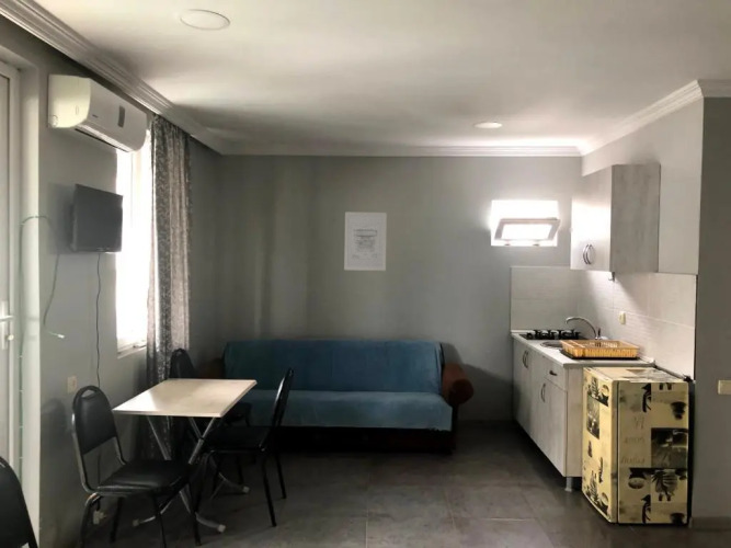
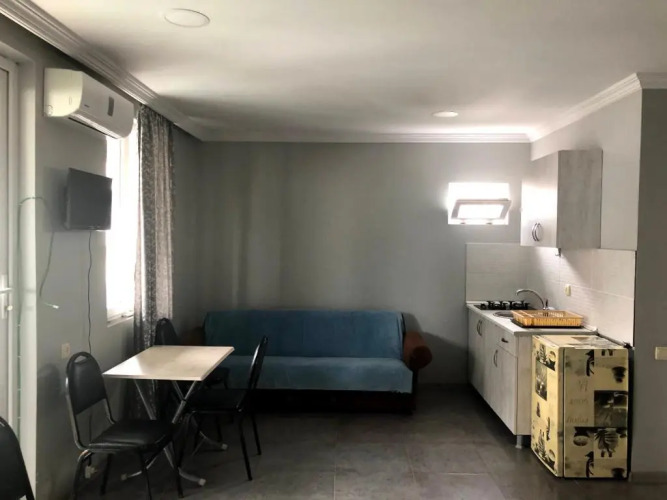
- wall art (365, 241)
